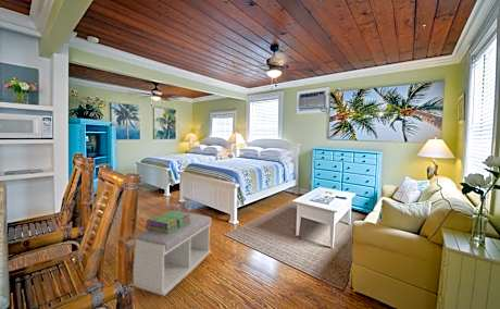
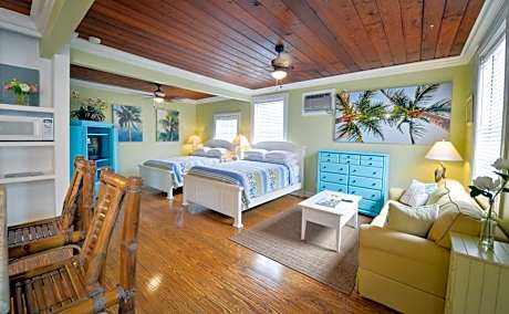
- bench (175, 247)
- stack of books (168, 220)
